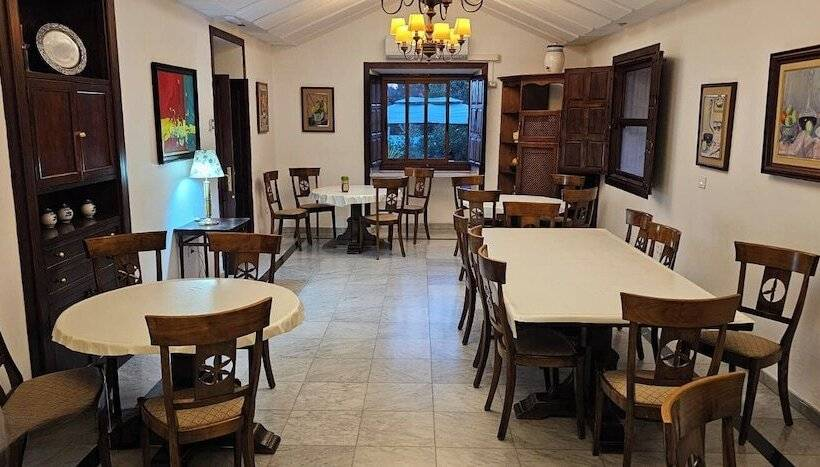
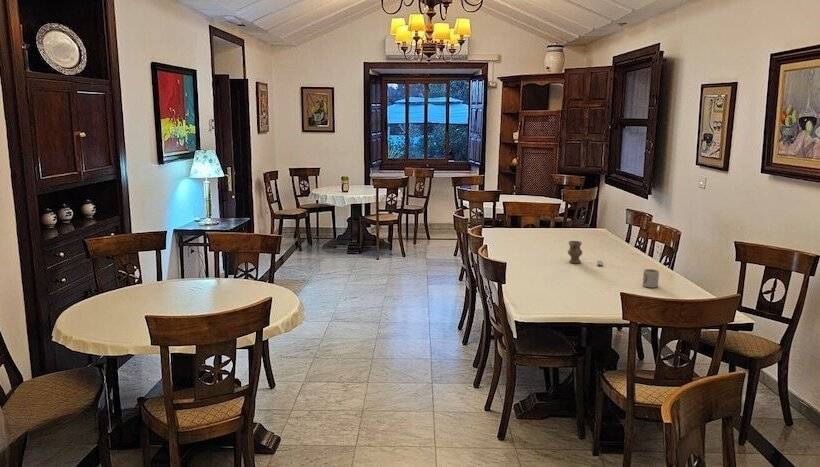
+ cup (581, 252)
+ cup (650, 277)
